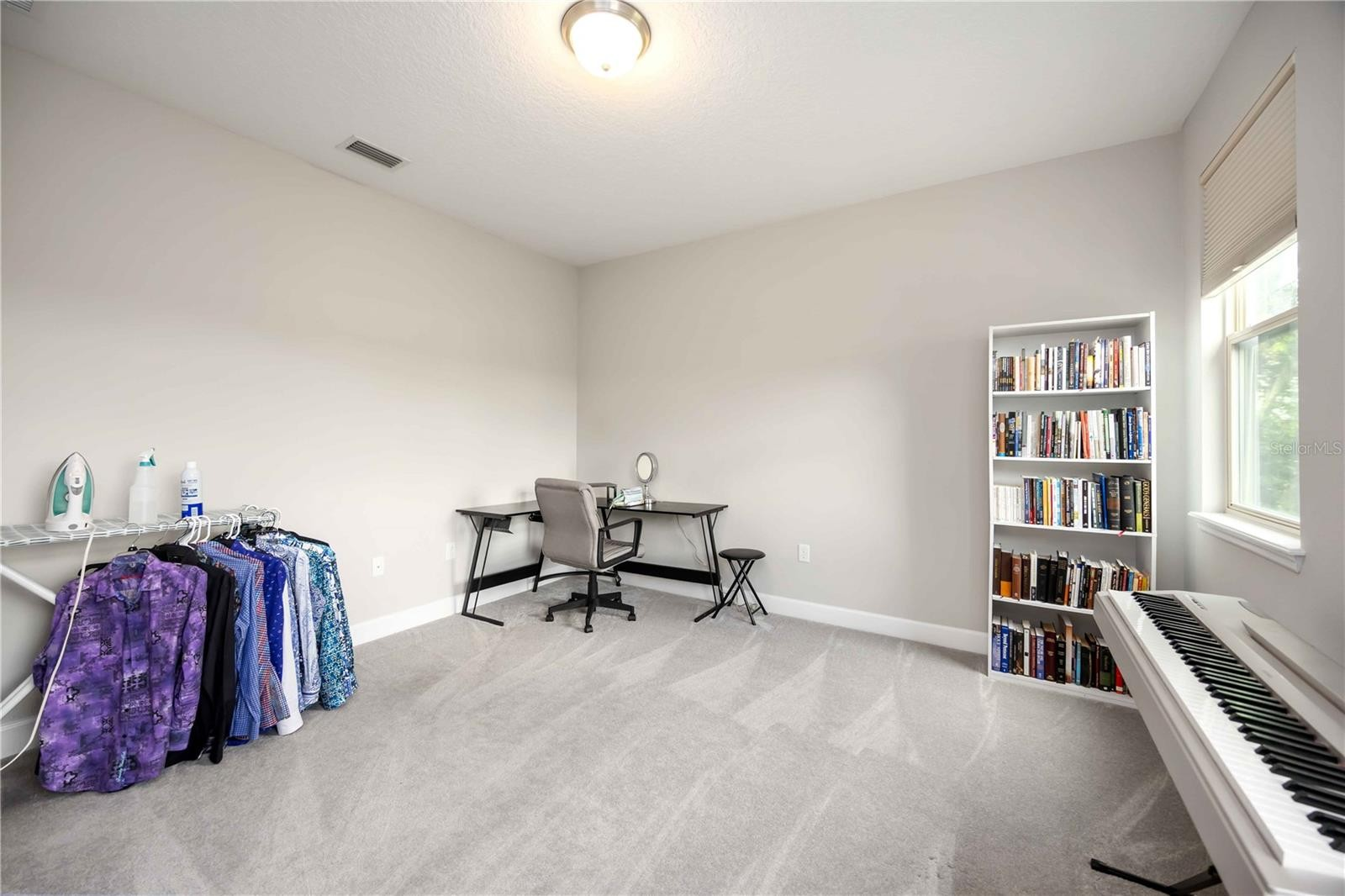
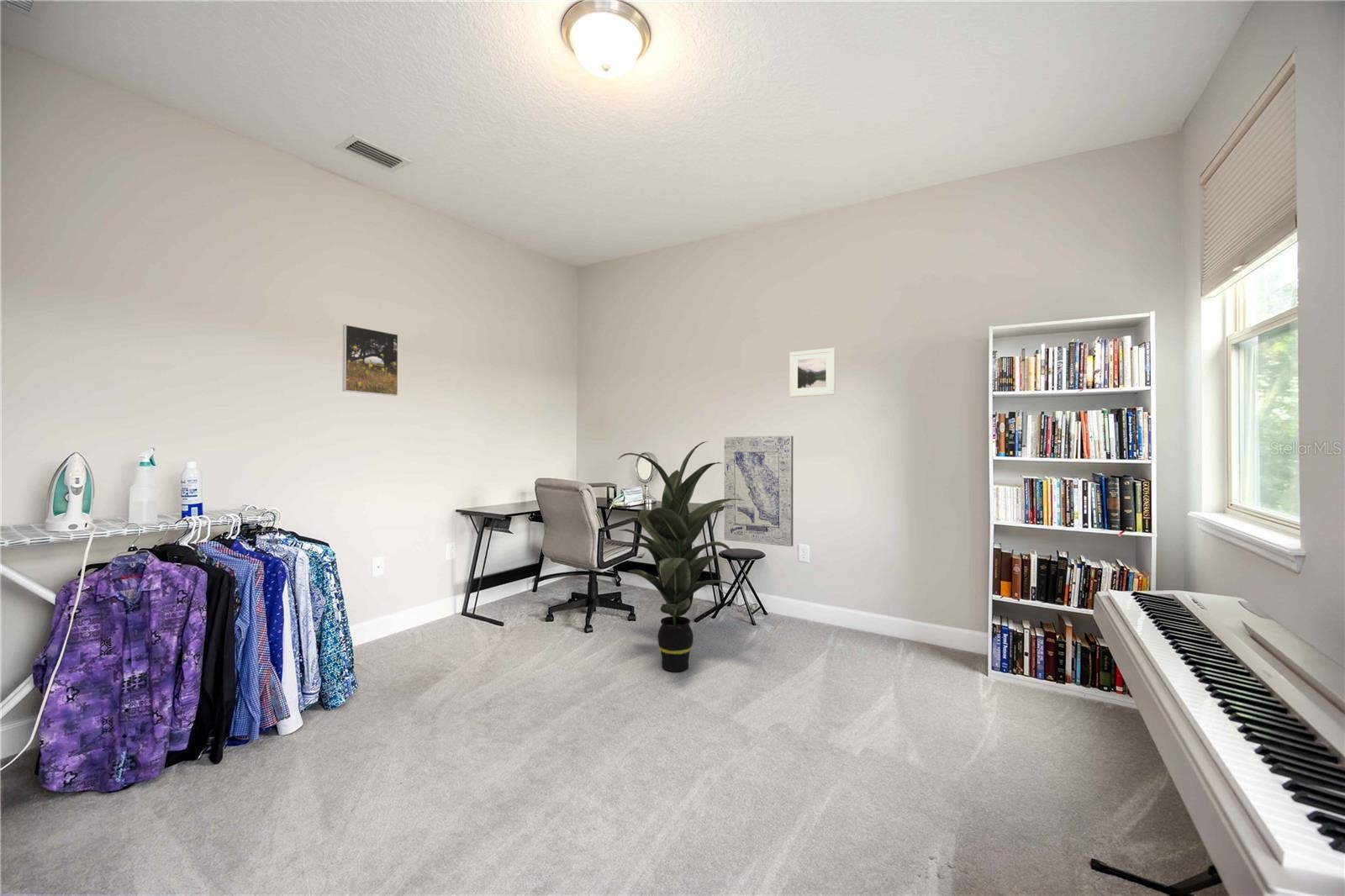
+ wall art (757, 489)
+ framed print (811, 372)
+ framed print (371, 361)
+ indoor plant (683, 555)
